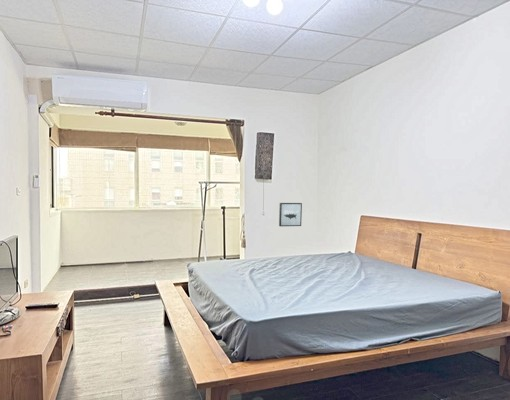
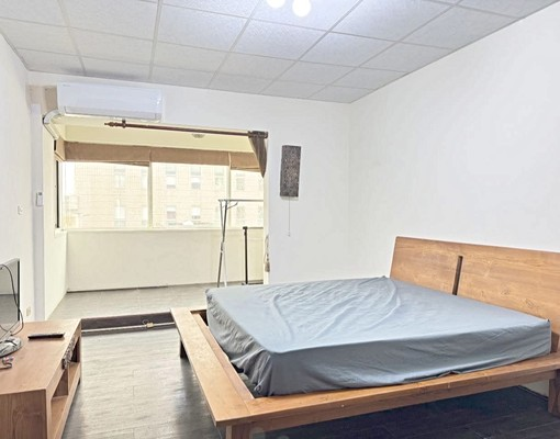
- wall art (290, 214)
